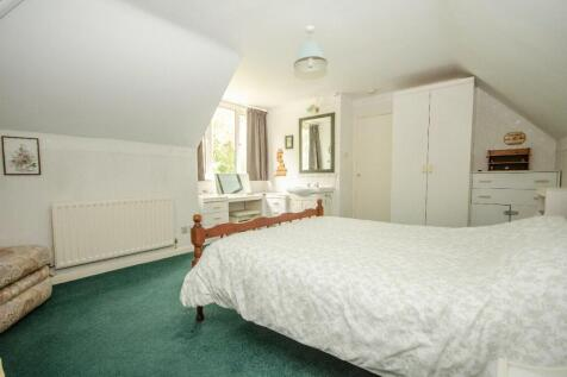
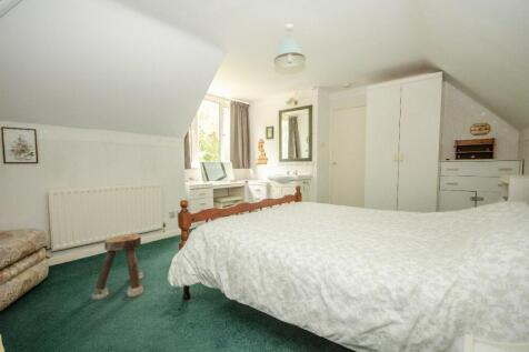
+ stool (127, 261)
